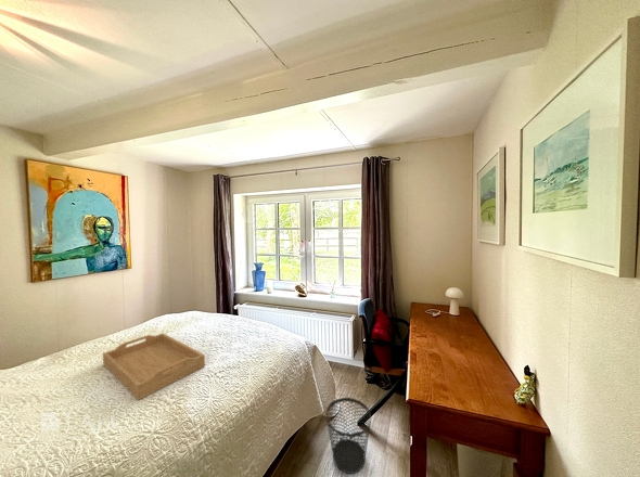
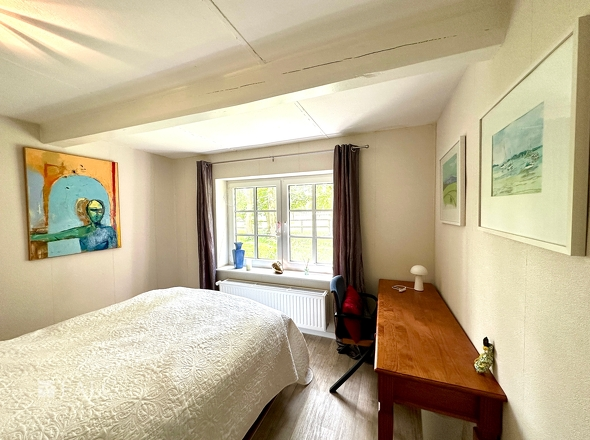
- serving tray (153, 358)
- wastebasket (348, 436)
